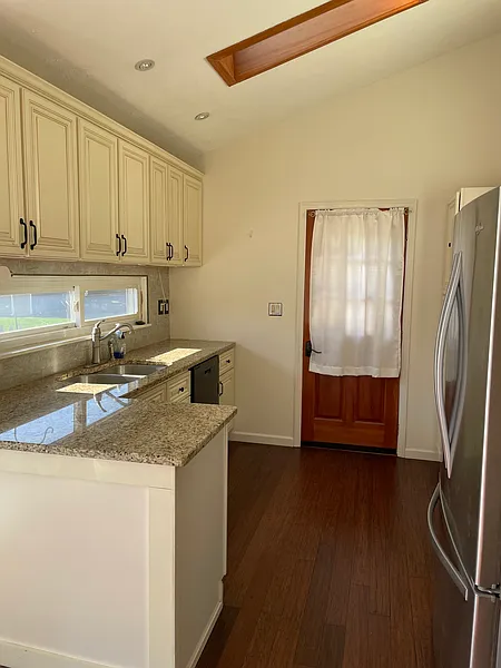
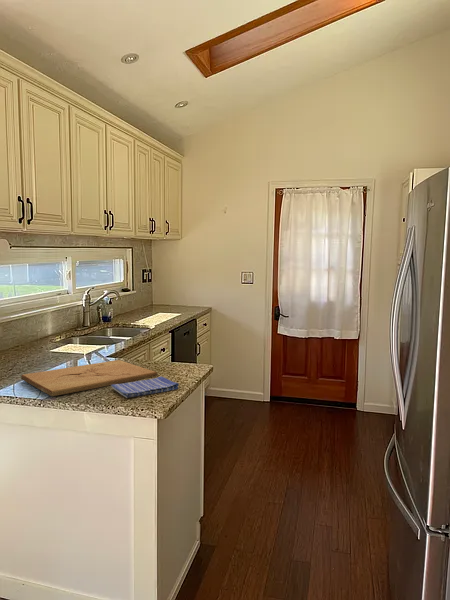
+ dish towel (145, 385)
+ cutting board (90, 375)
